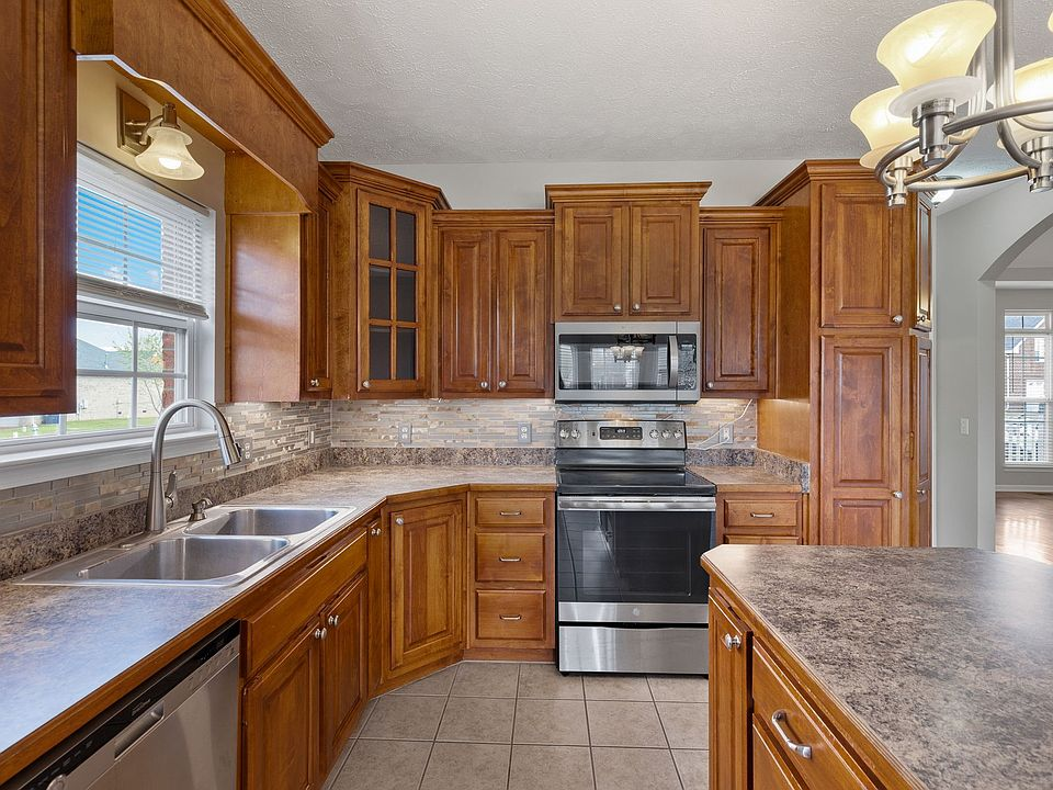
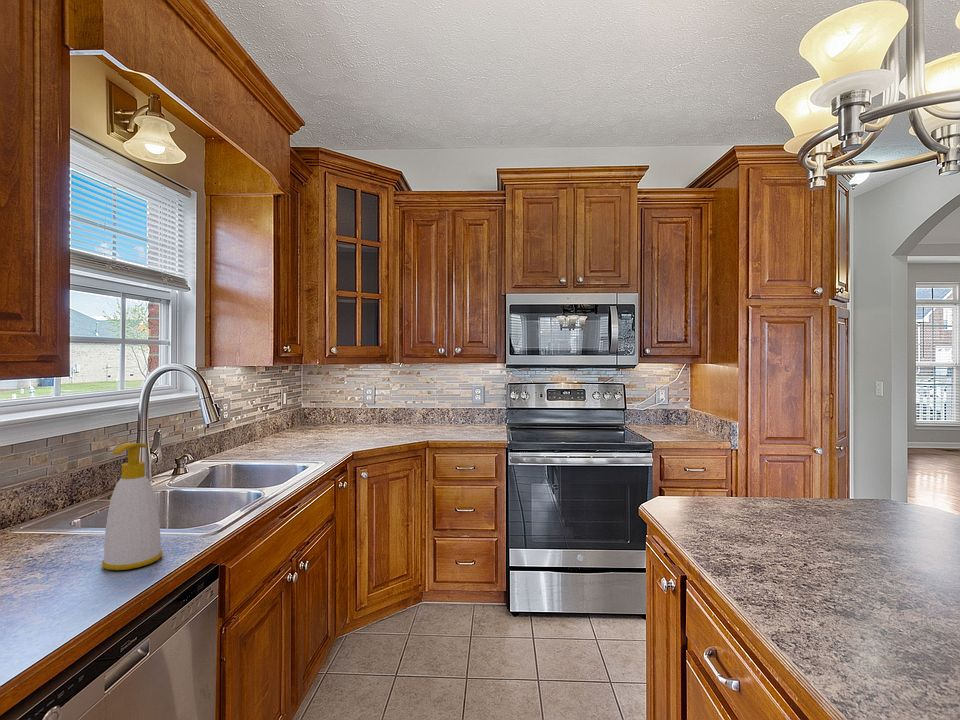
+ soap bottle (132, 502)
